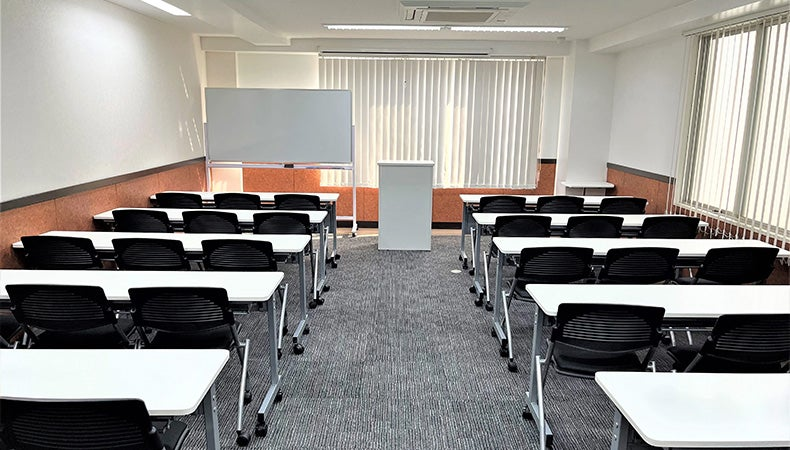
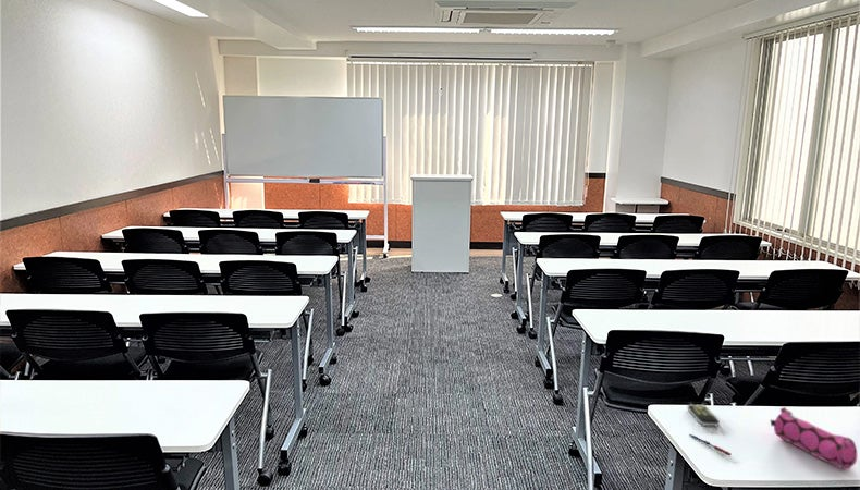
+ pen (709, 443)
+ remote control (702, 414)
+ pencil case (813, 437)
